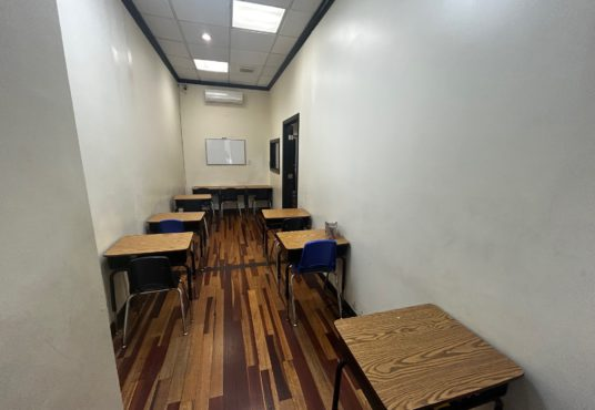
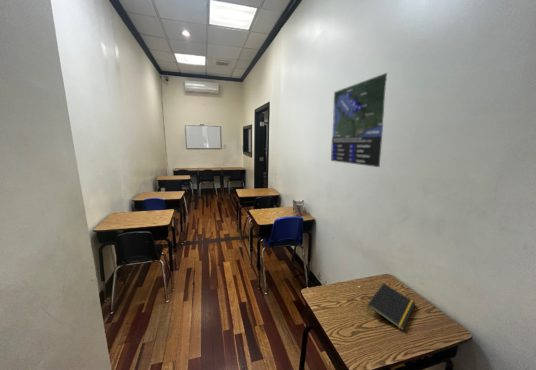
+ notepad (392, 304)
+ map (352, 125)
